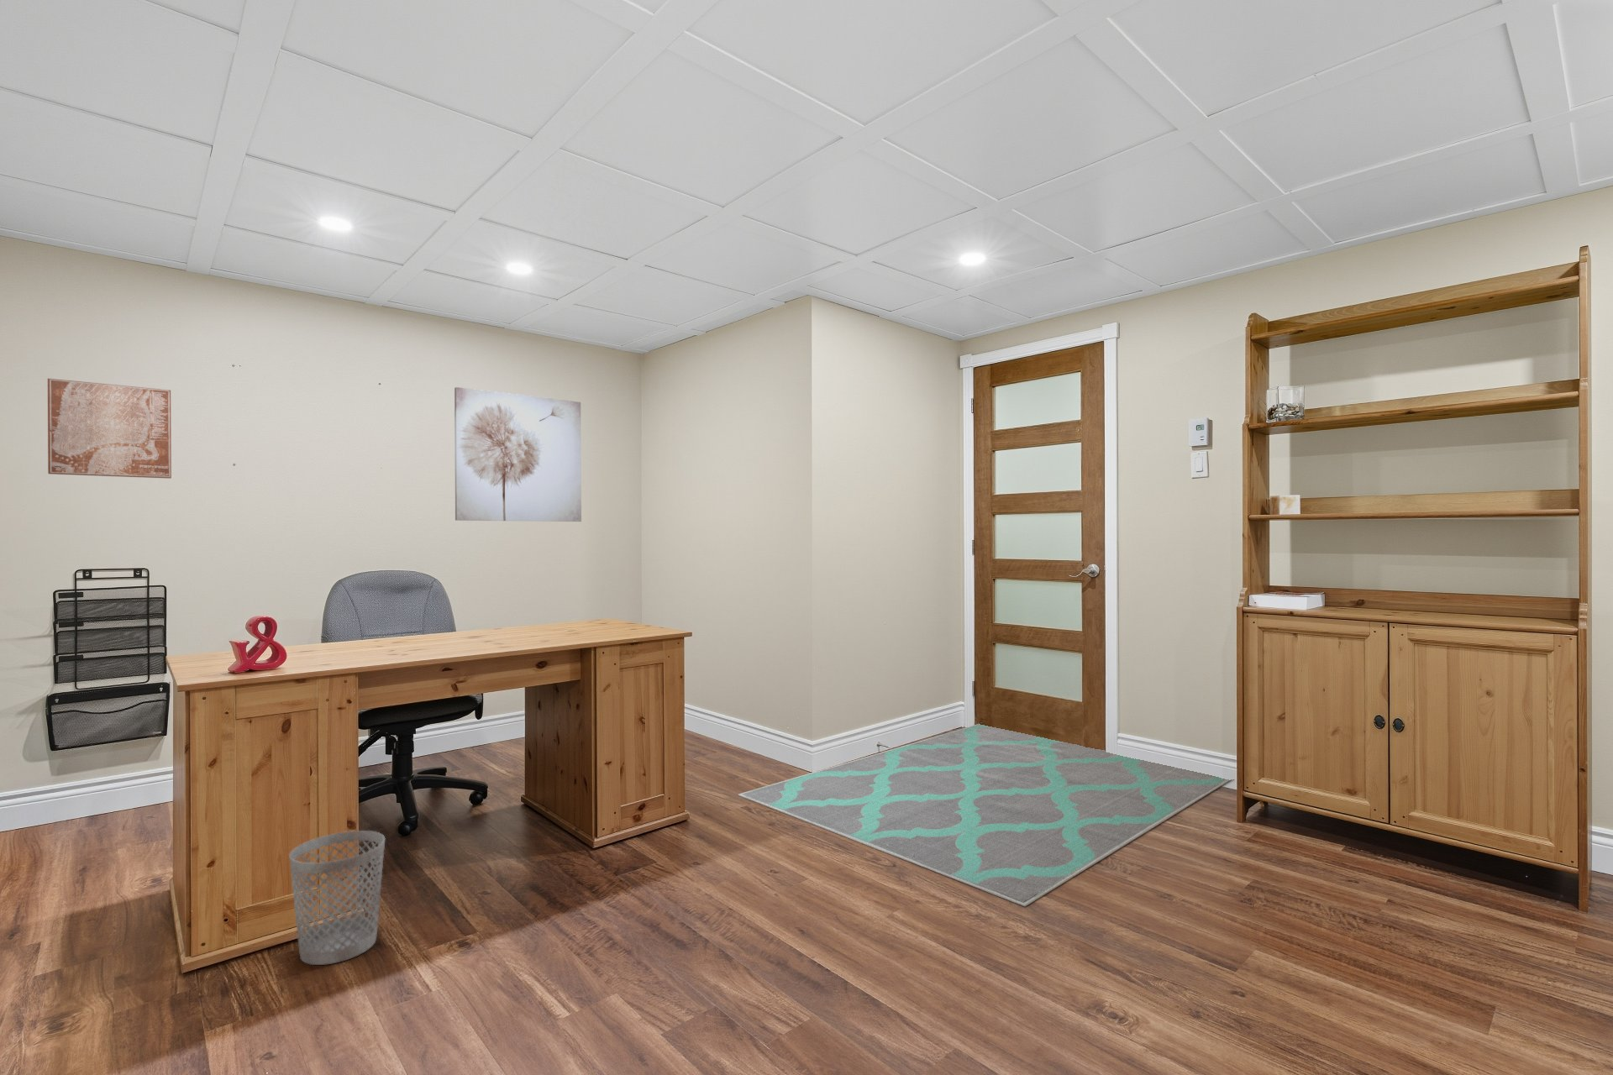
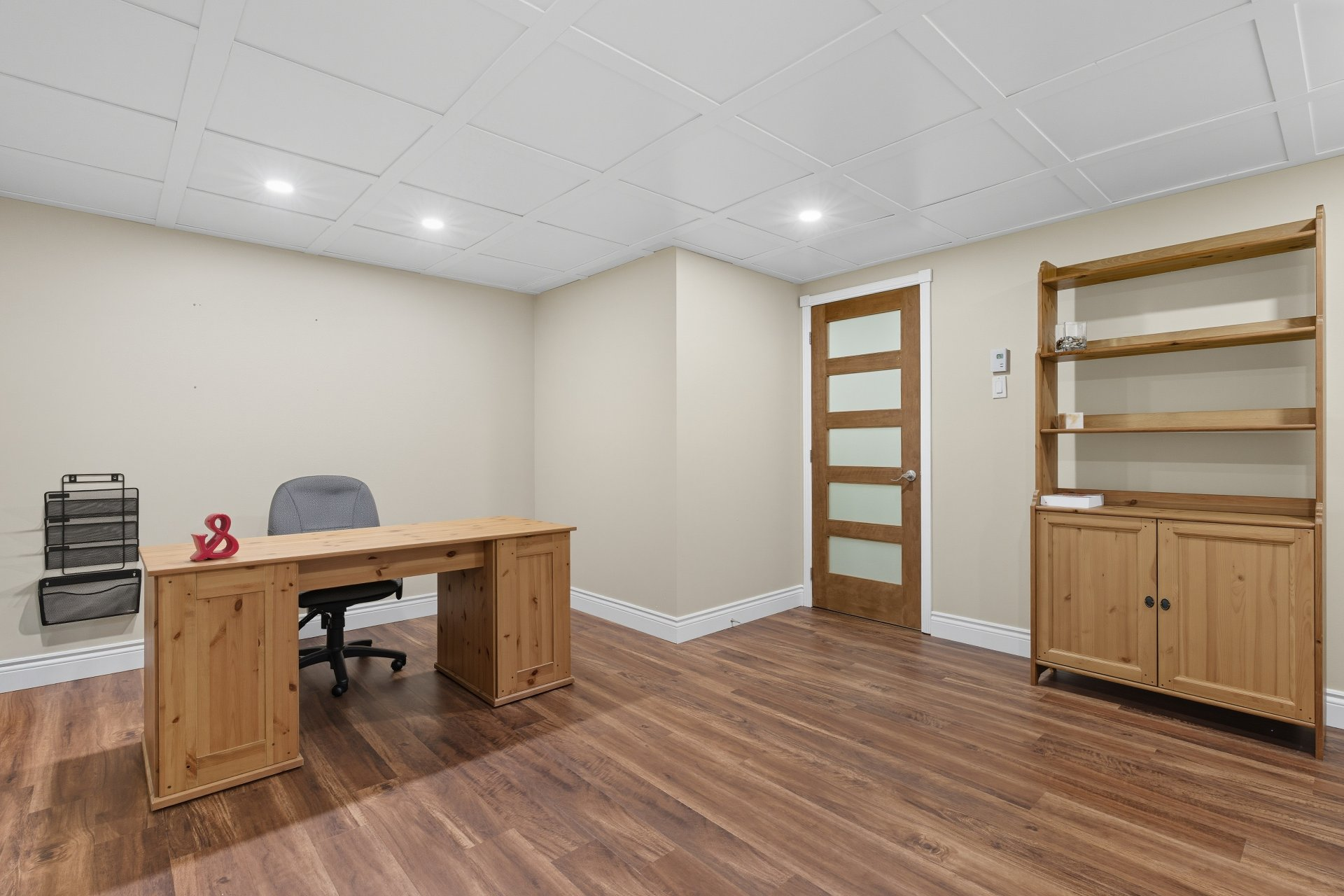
- wall art (521, 458)
- wall art (112, 430)
- rug (1012, 777)
- wastebasket (338, 897)
